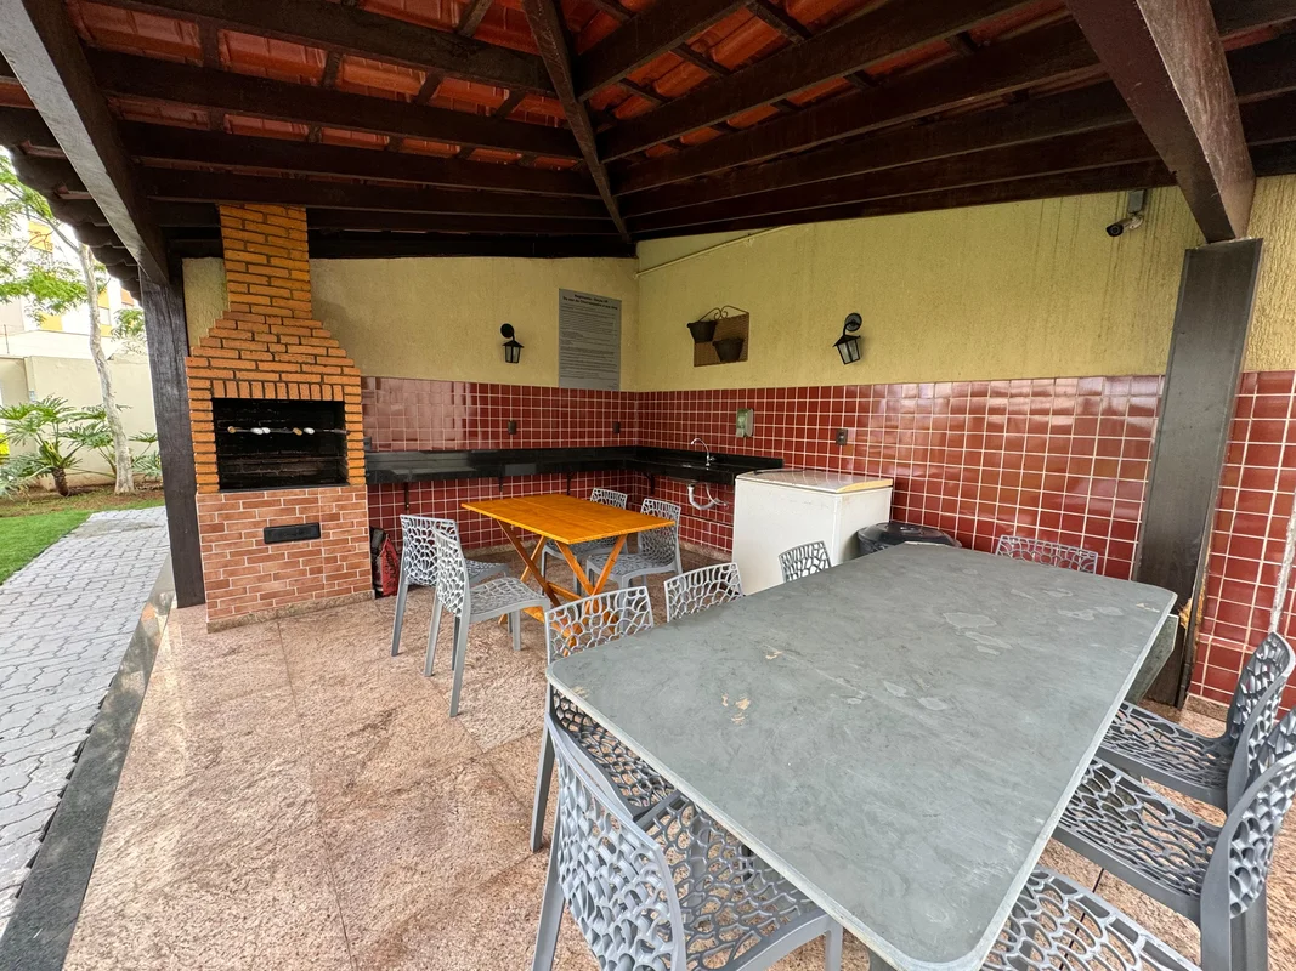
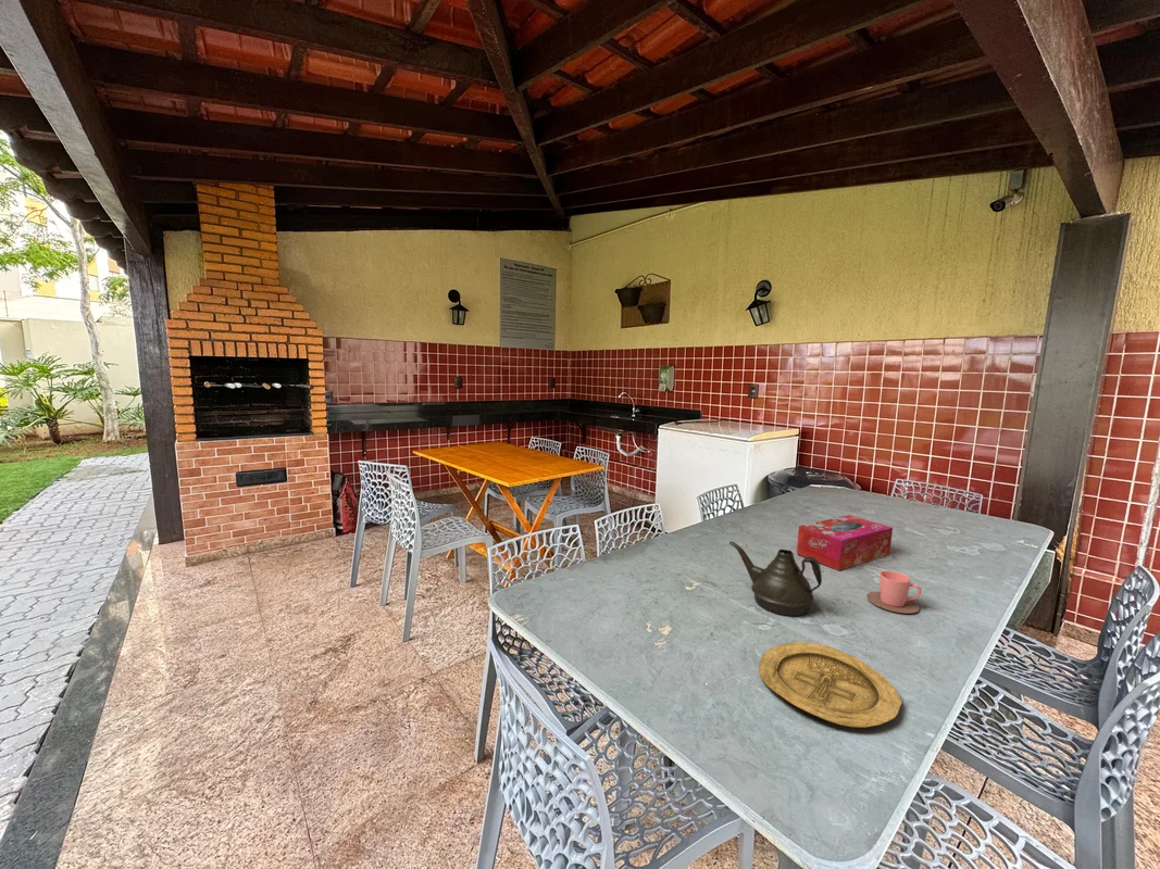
+ tissue box (844, 540)
+ plate (825, 680)
+ teapot (772, 574)
+ cup (893, 590)
